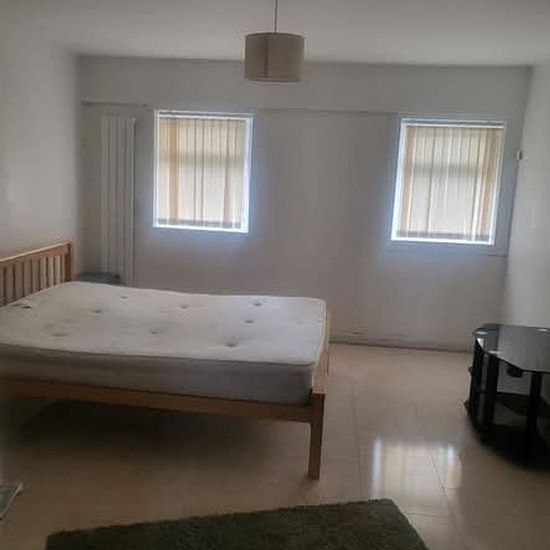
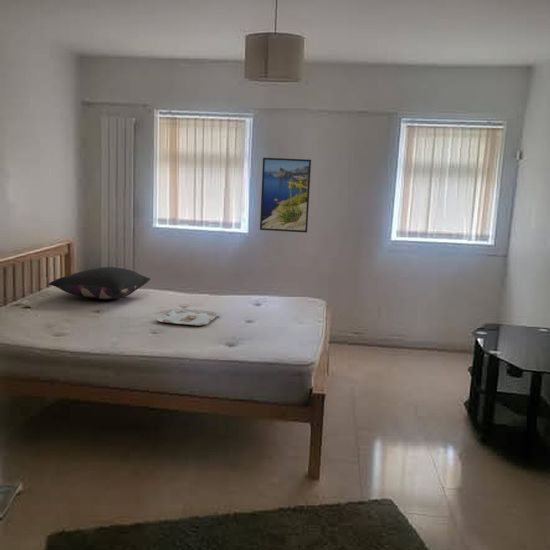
+ pillow (101, 282)
+ serving tray (189, 317)
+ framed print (285, 195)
